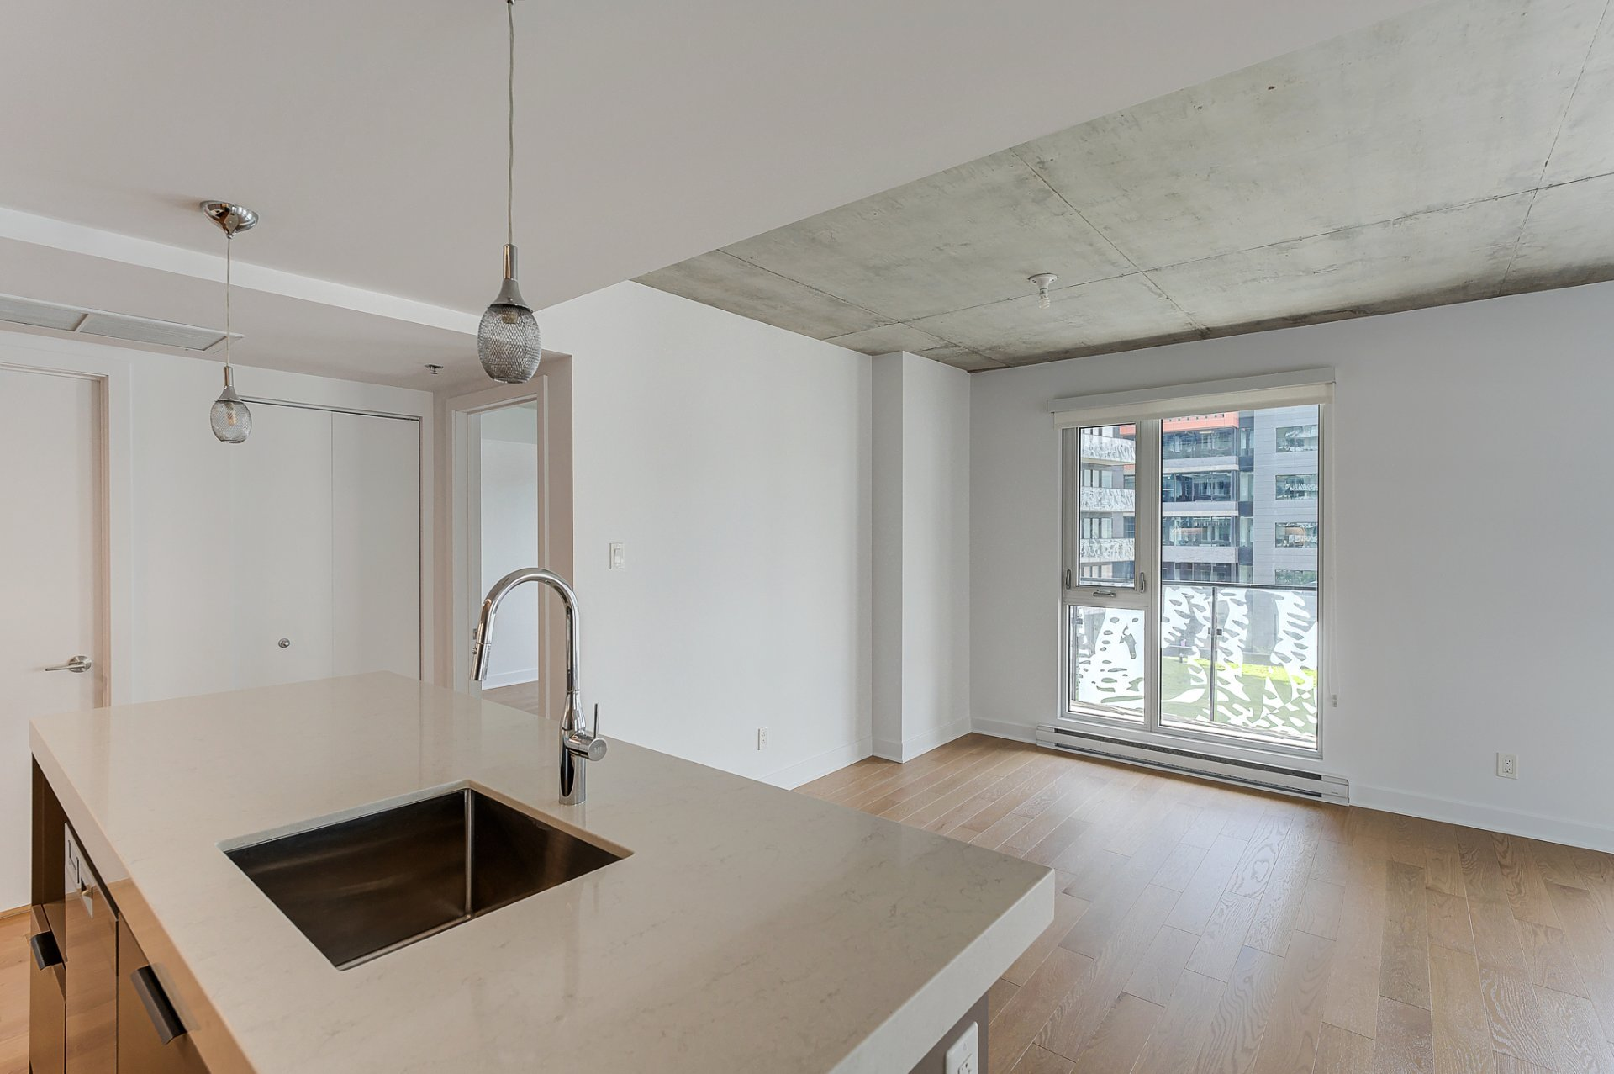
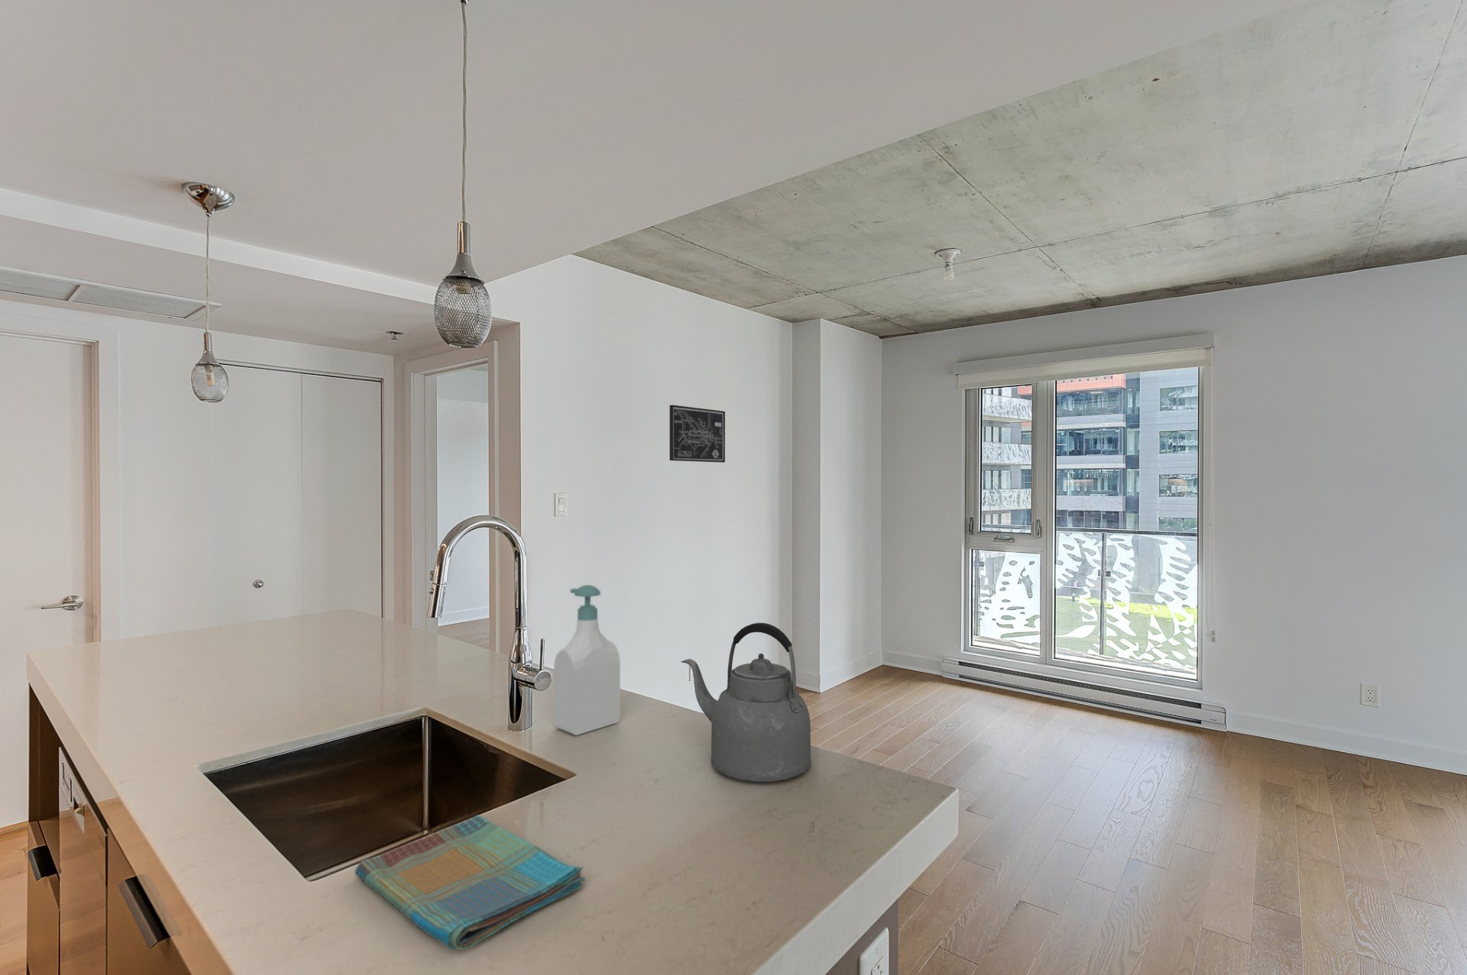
+ soap bottle (585, 654)
+ kettle (741, 690)
+ wall art (698, 434)
+ dish towel (467, 872)
